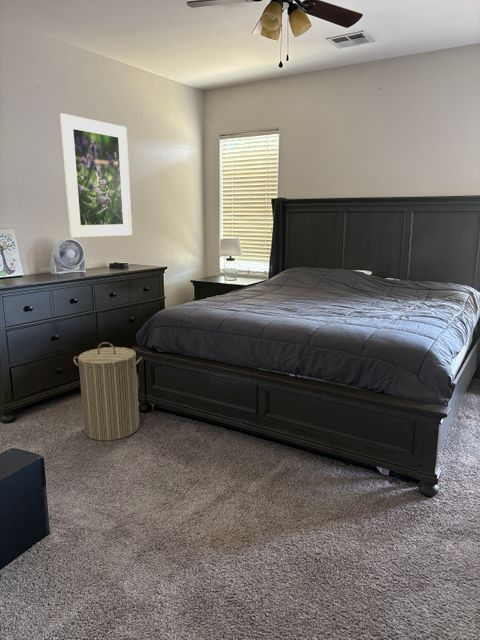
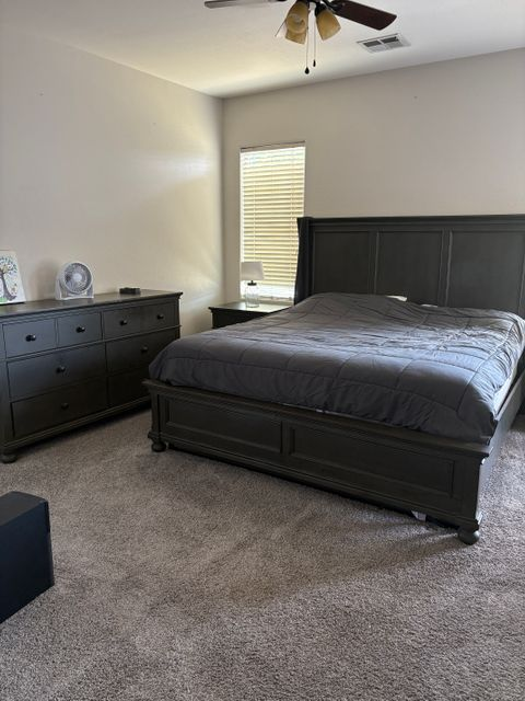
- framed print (99, 180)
- laundry hamper (109, 386)
